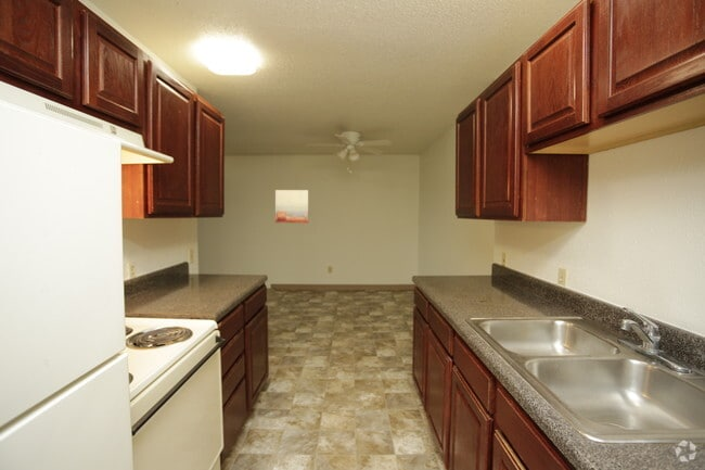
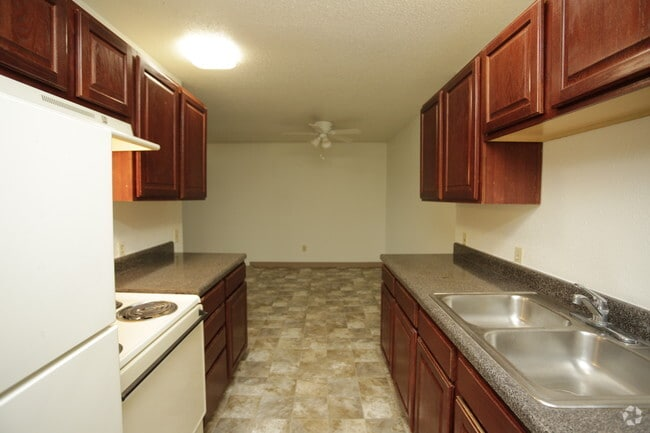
- wall art (292, 206)
